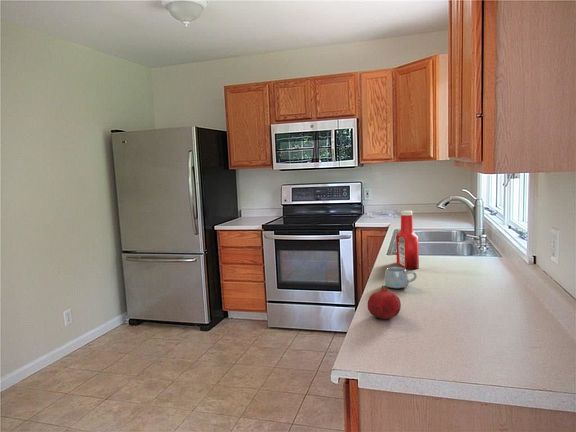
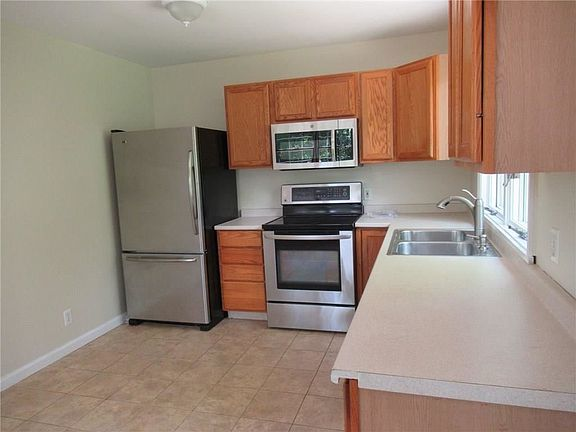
- soap bottle (407, 238)
- mug (400, 278)
- fruit (384, 301)
